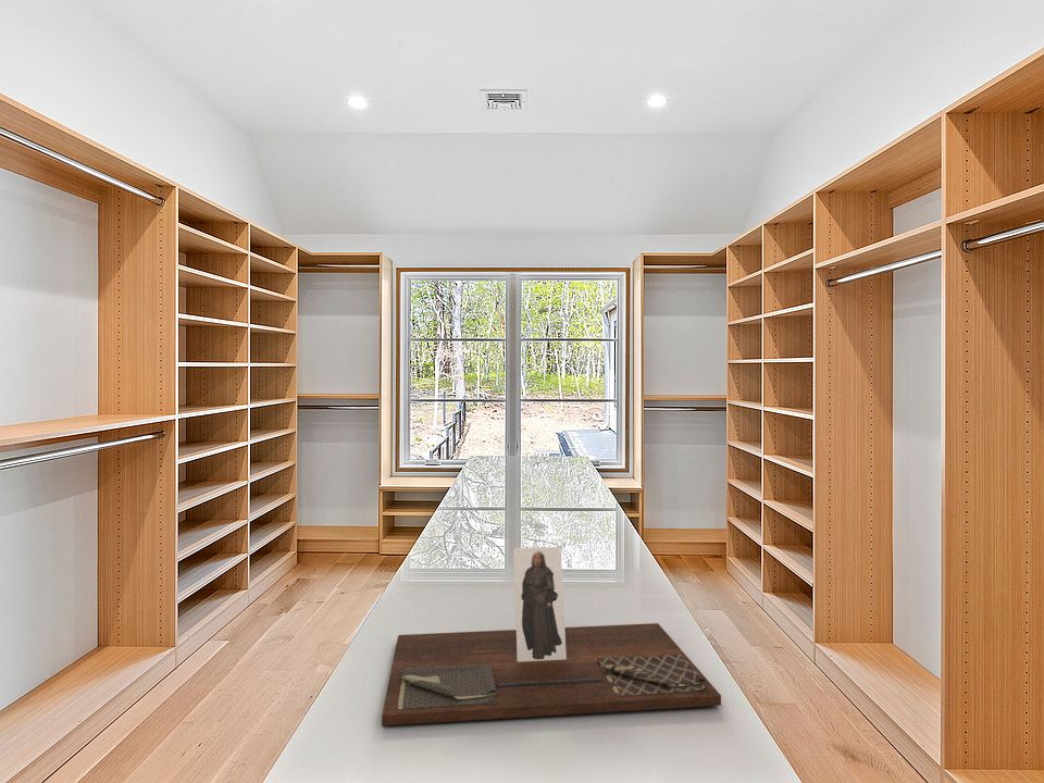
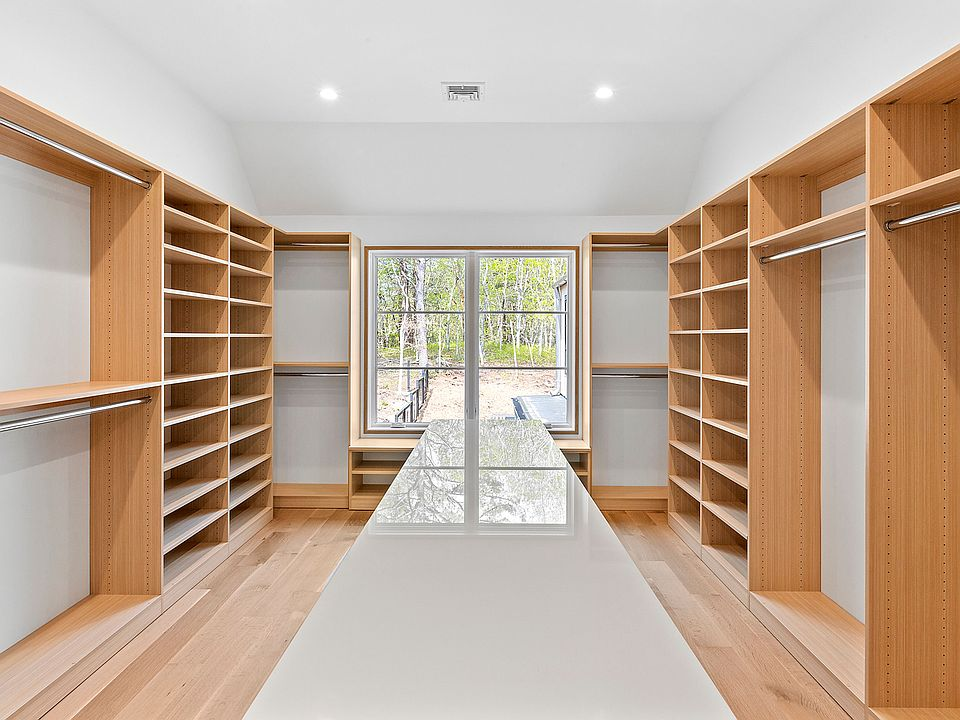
- decorative tray (542, 613)
